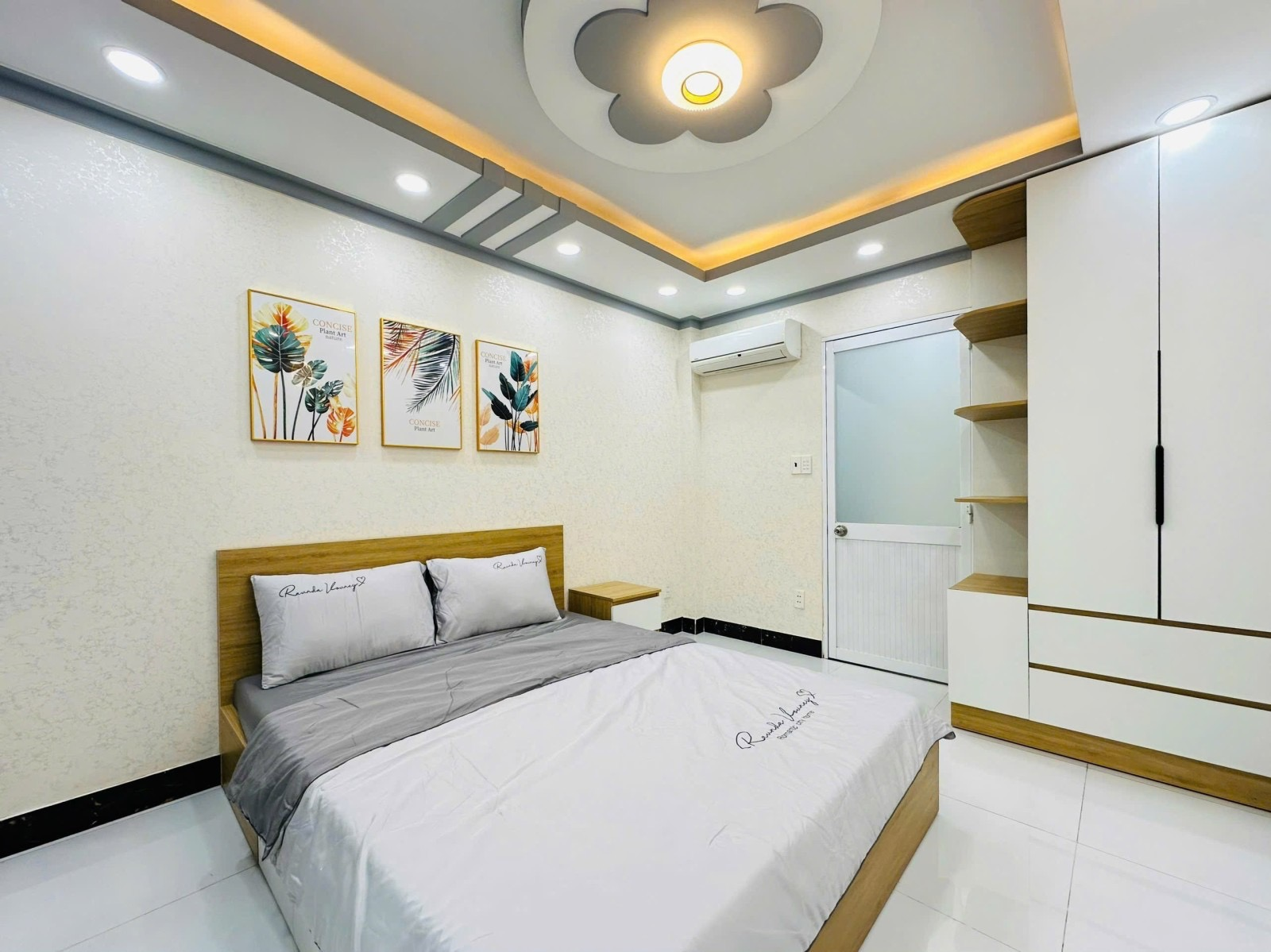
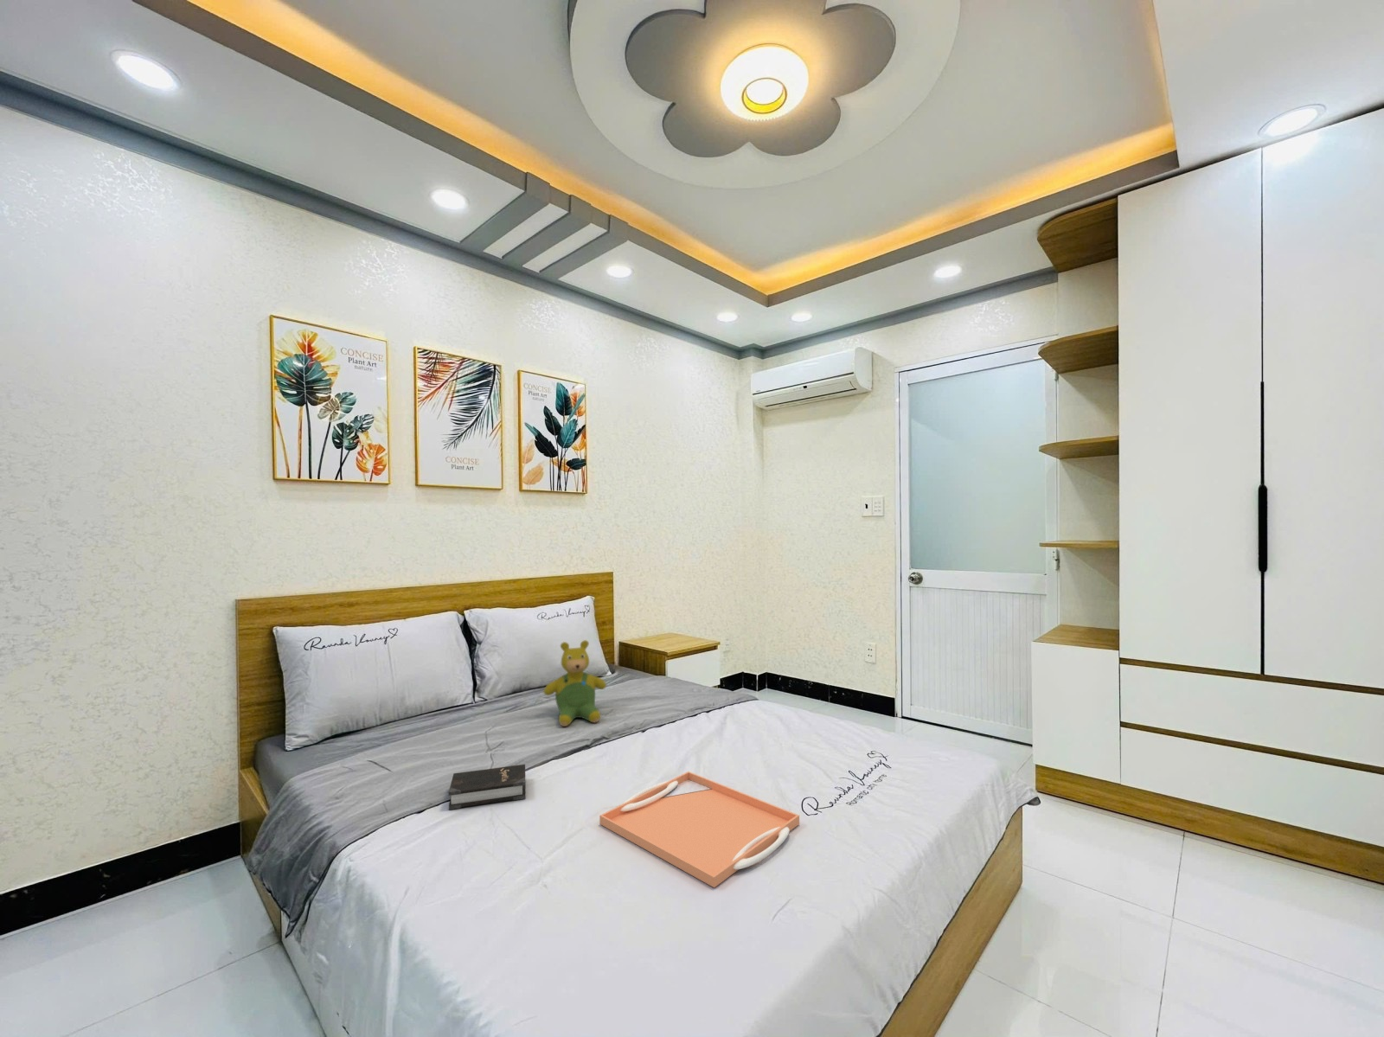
+ teddy bear (576, 681)
+ serving tray (699, 819)
+ hardback book (489, 784)
